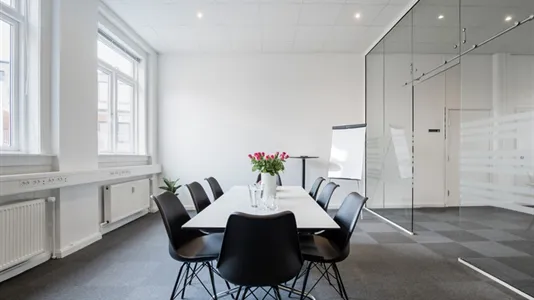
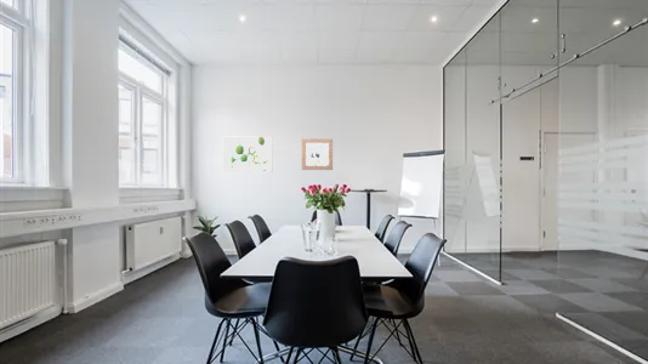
+ wall art (248, 154)
+ wall art (317, 154)
